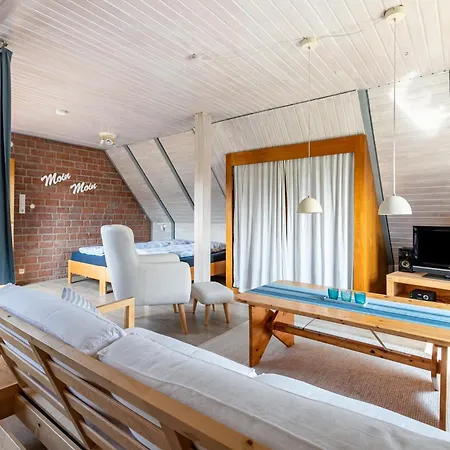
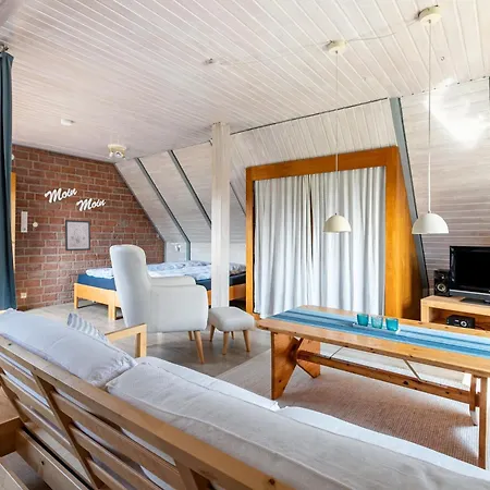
+ wall art (77, 235)
